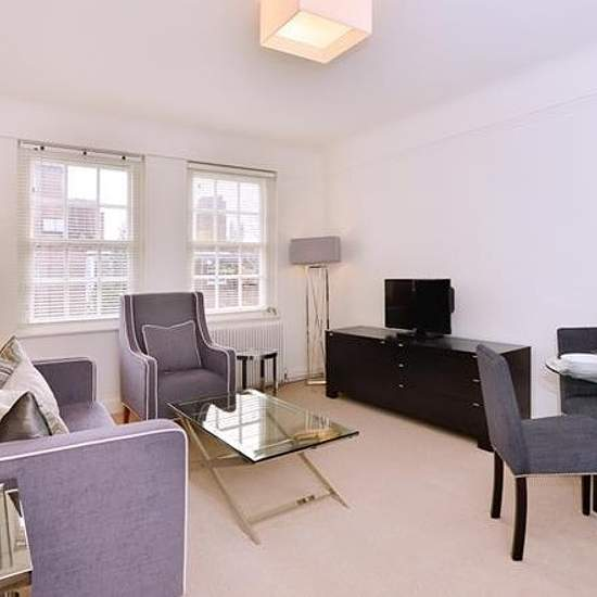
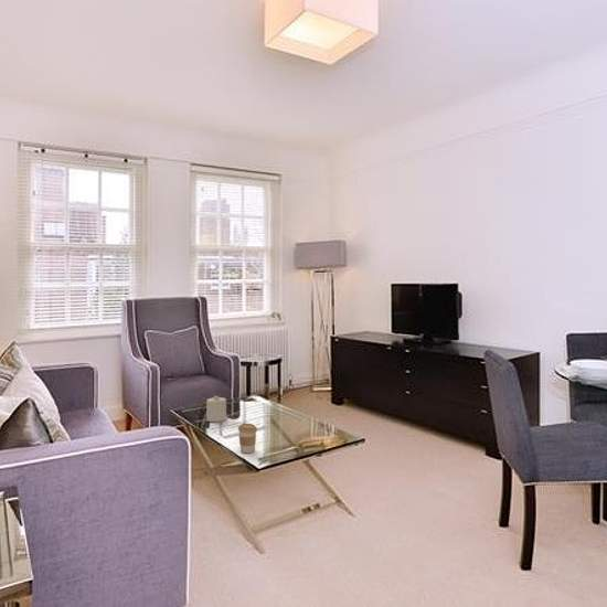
+ coffee cup (247, 437)
+ candle (216, 407)
